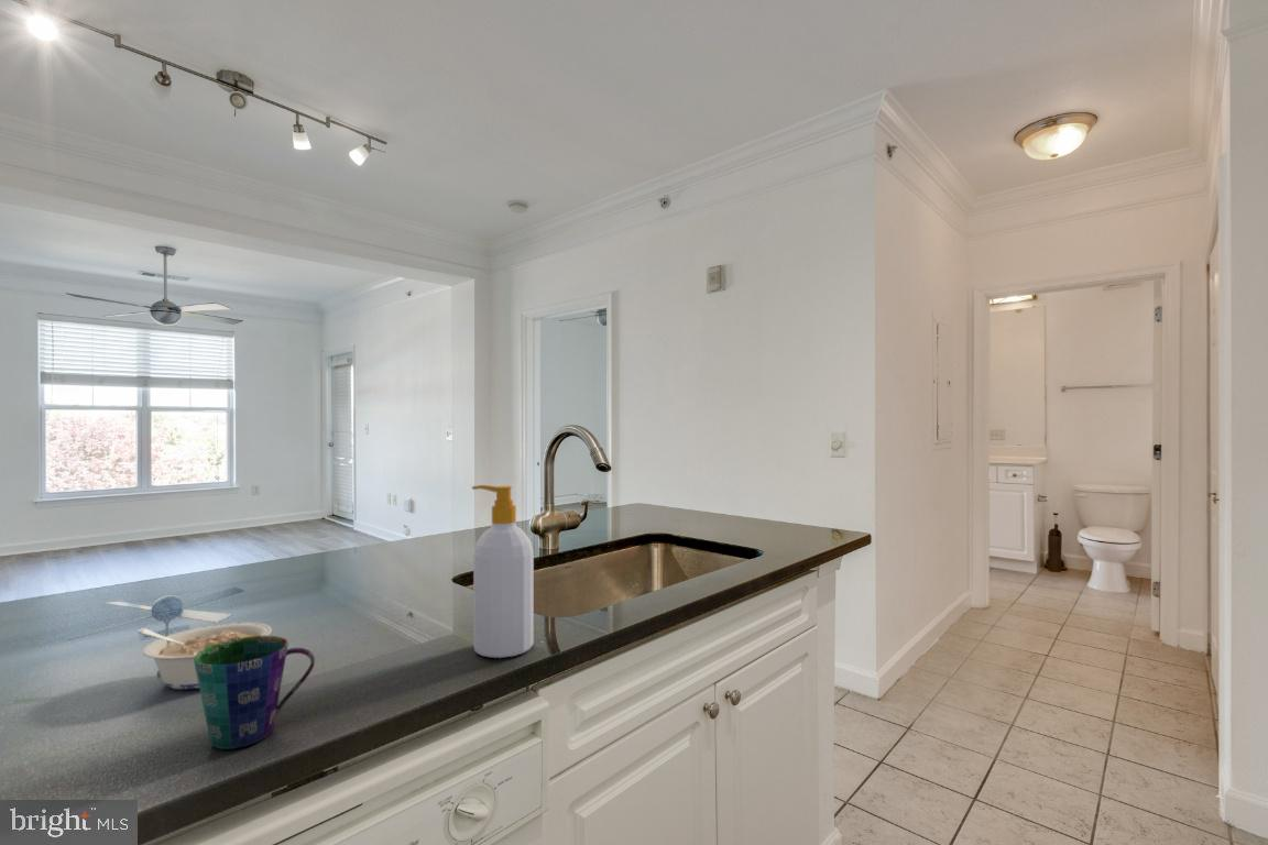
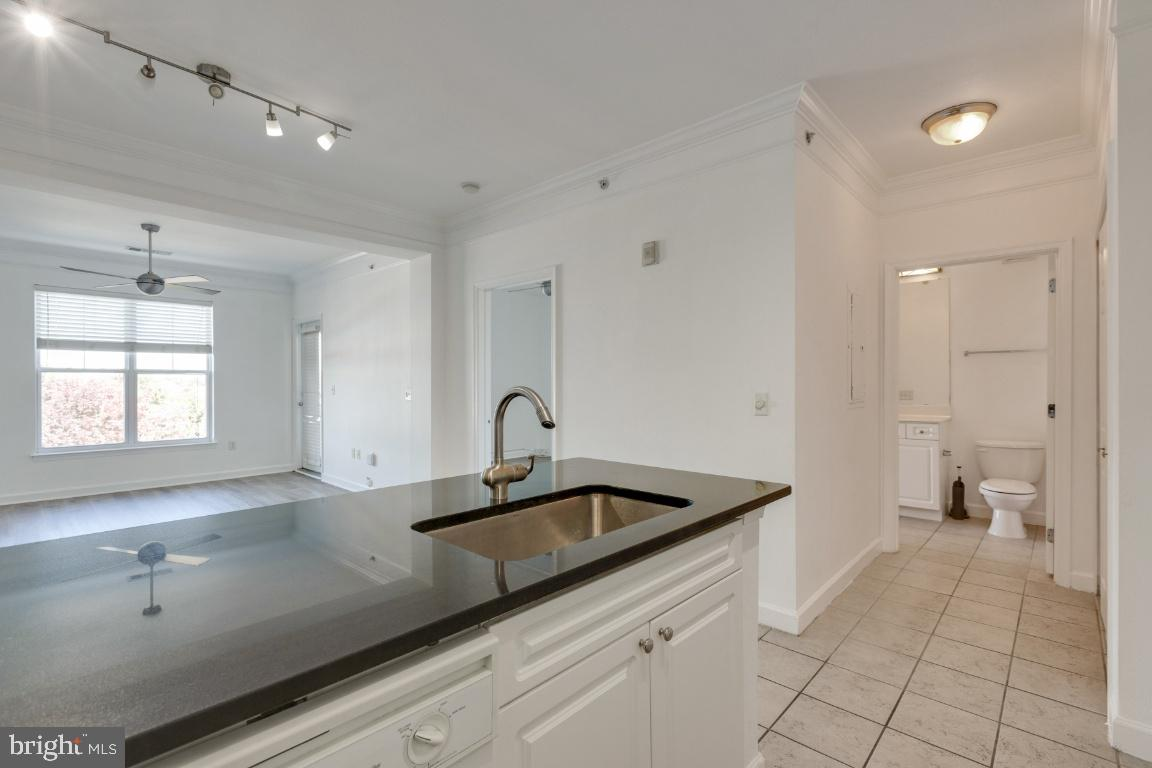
- cup (256, 690)
- legume (203, 649)
- soap bottle (501, 566)
